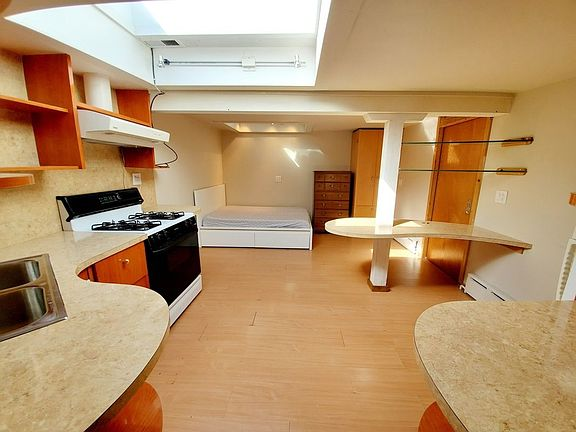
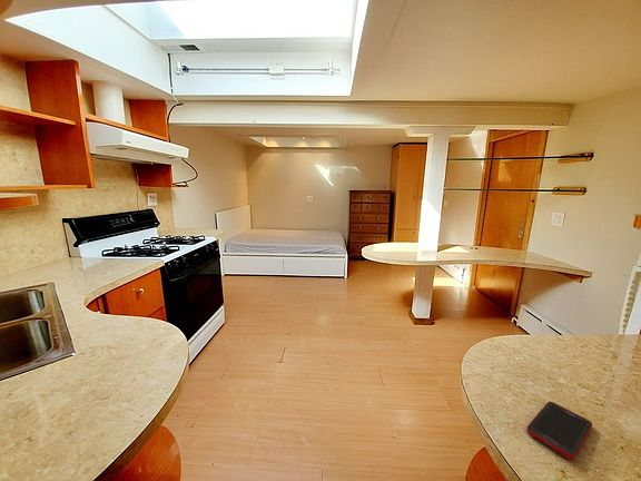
+ cell phone (560, 426)
